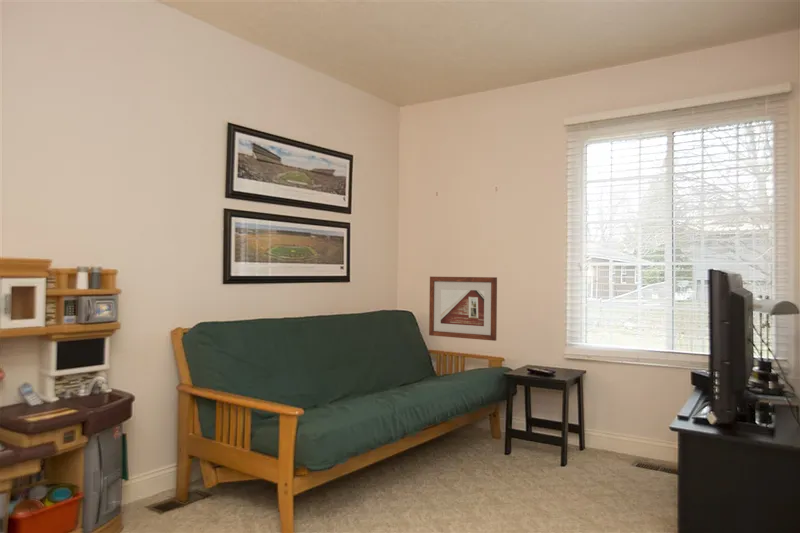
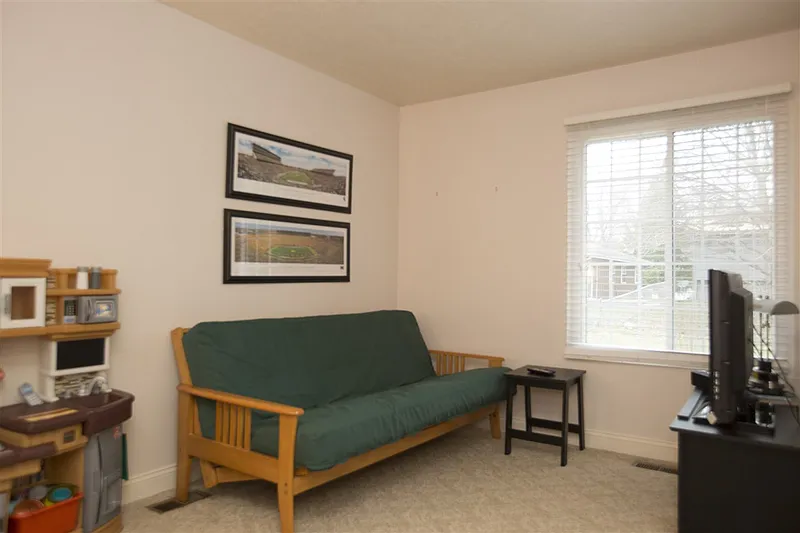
- picture frame (461, 307)
